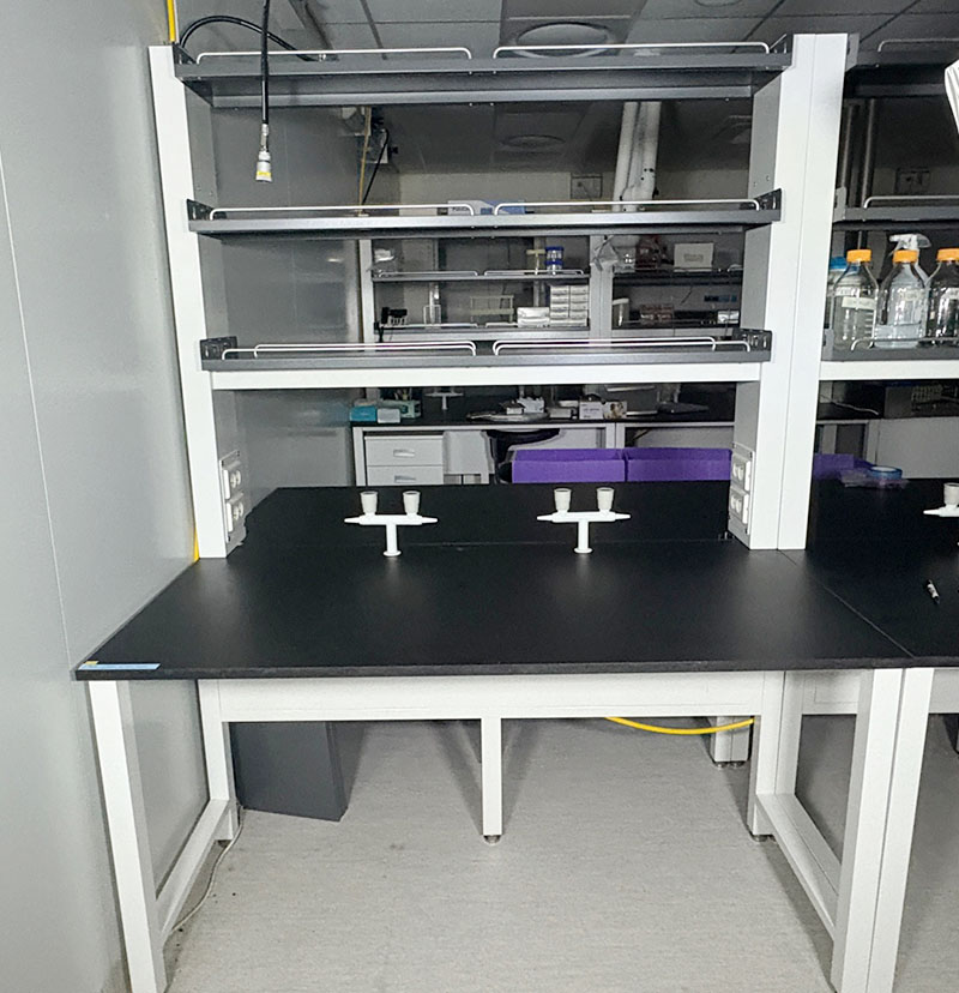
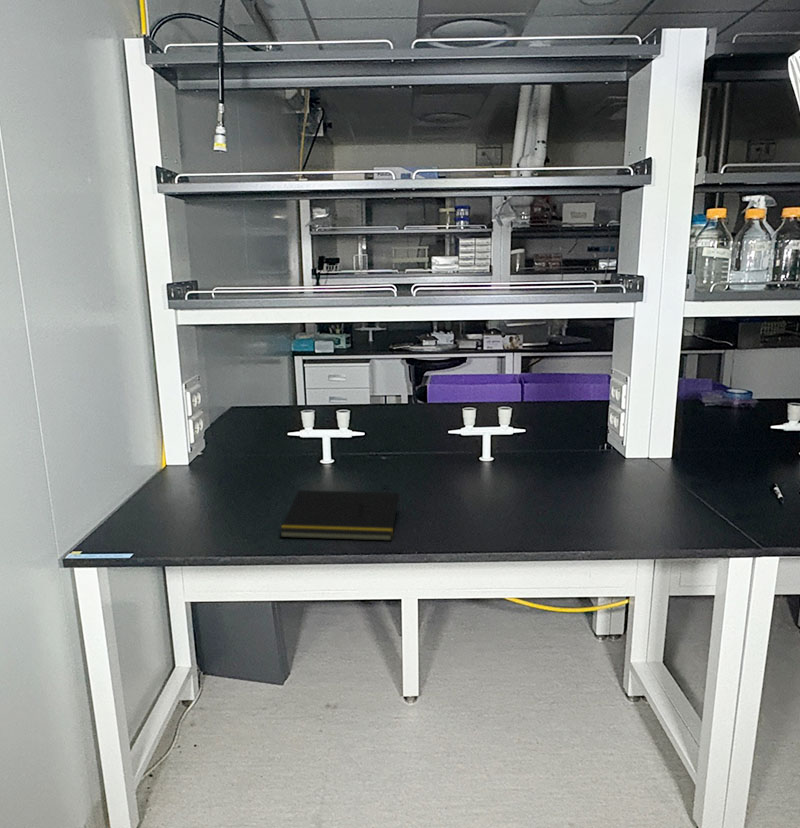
+ notepad (342, 513)
